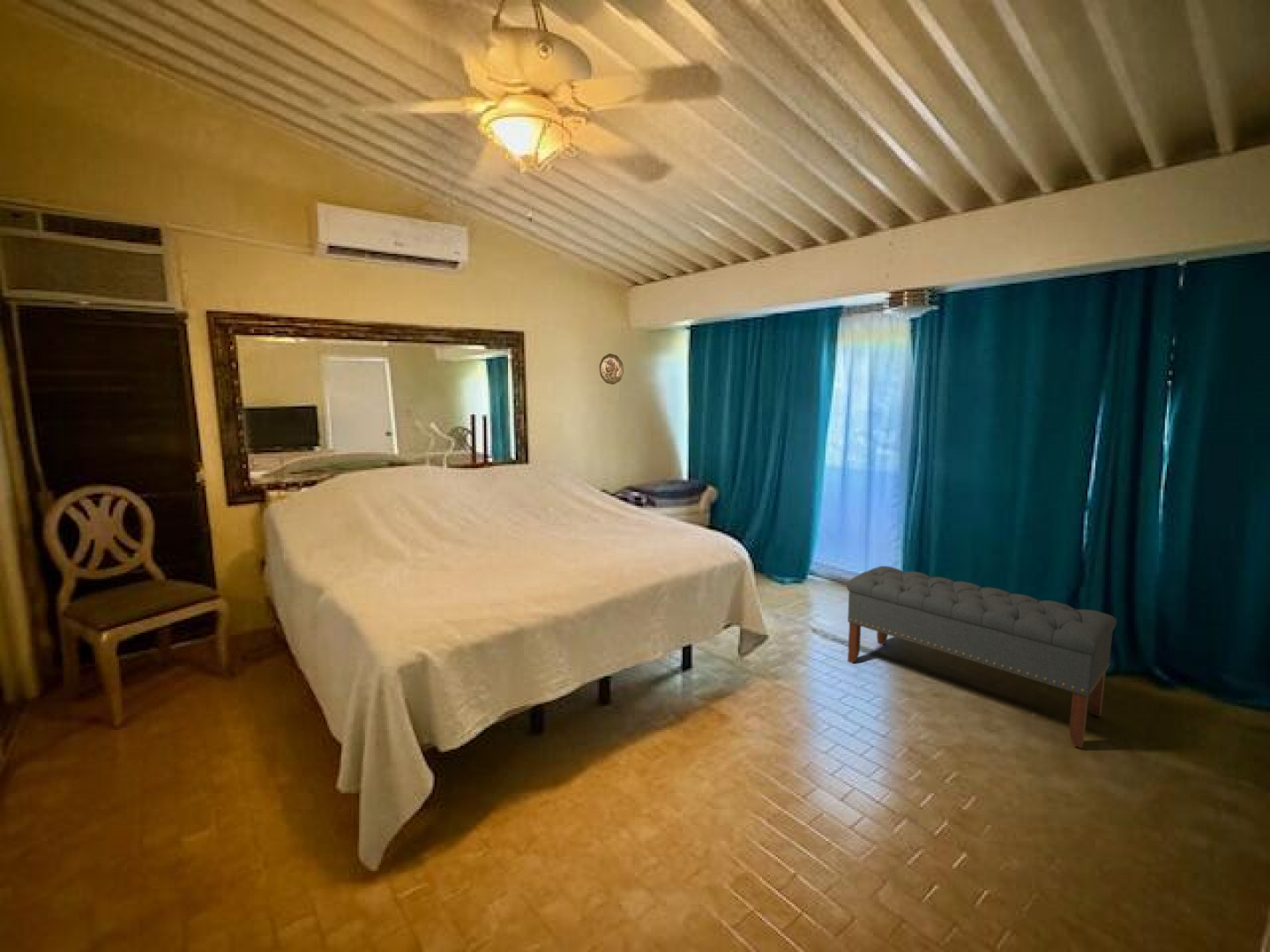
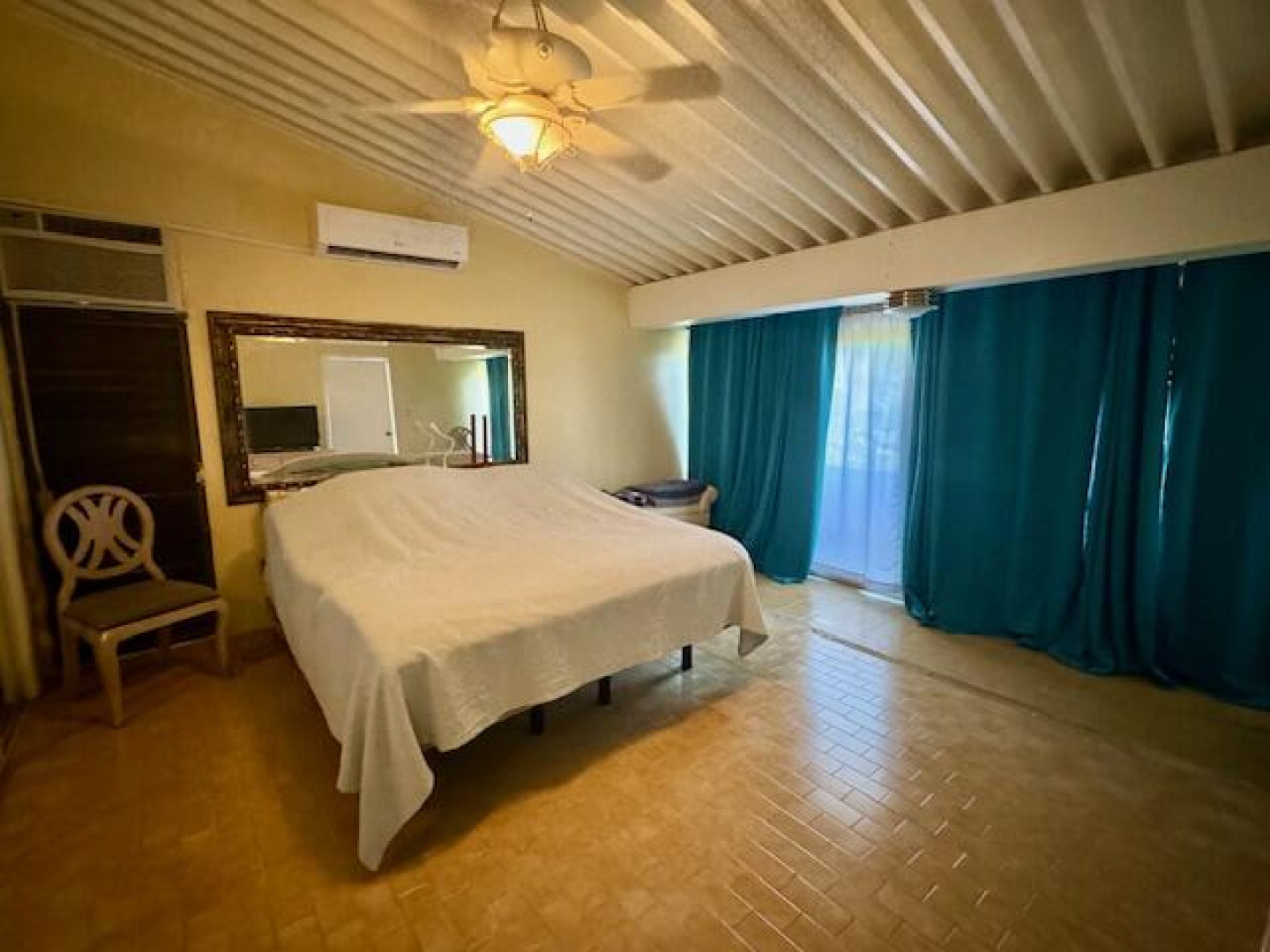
- bench (965, 638)
- decorative plate (610, 368)
